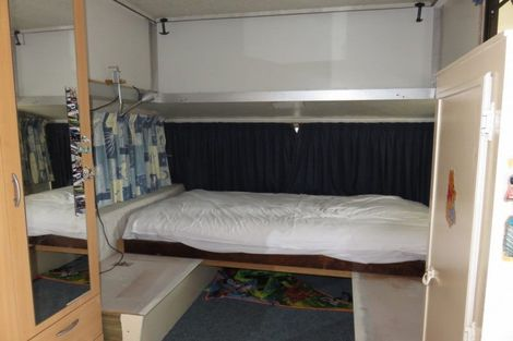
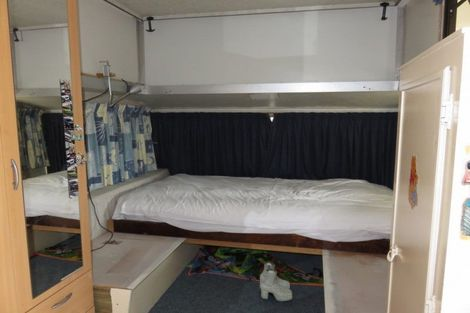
+ boots (275, 280)
